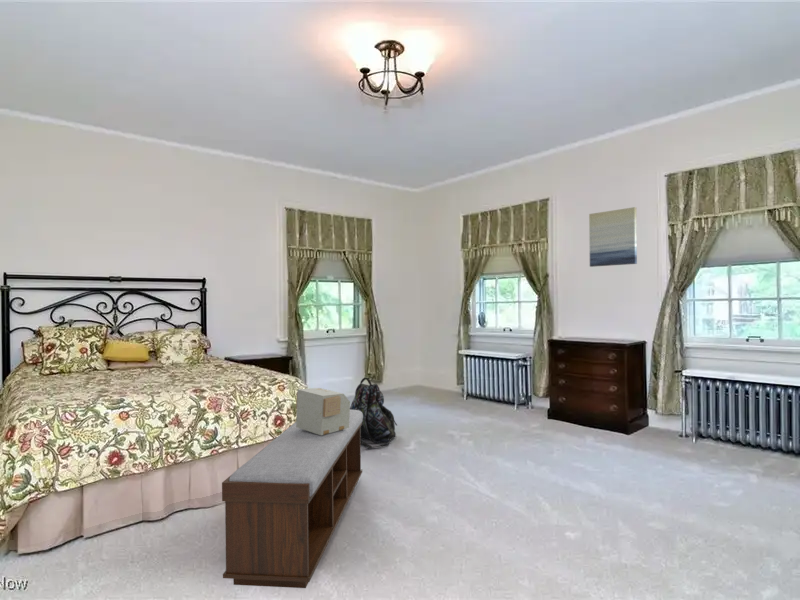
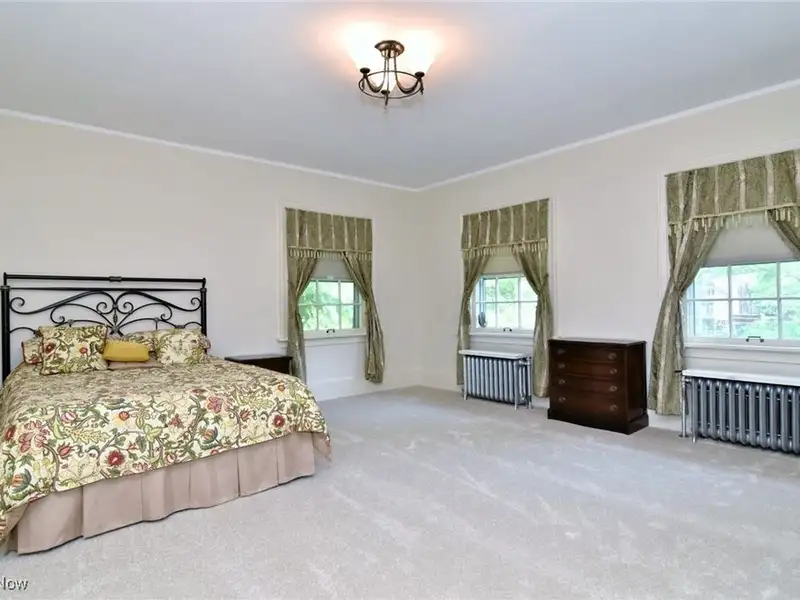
- bench (310, 477)
- decorative box (322, 409)
- wall art (612, 238)
- backpack (367, 408)
